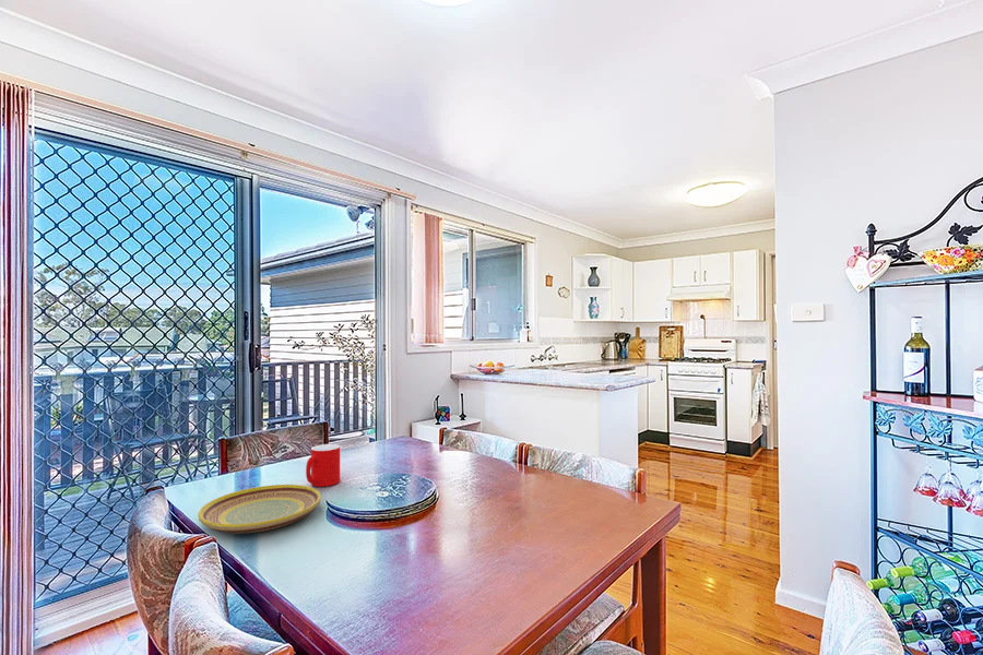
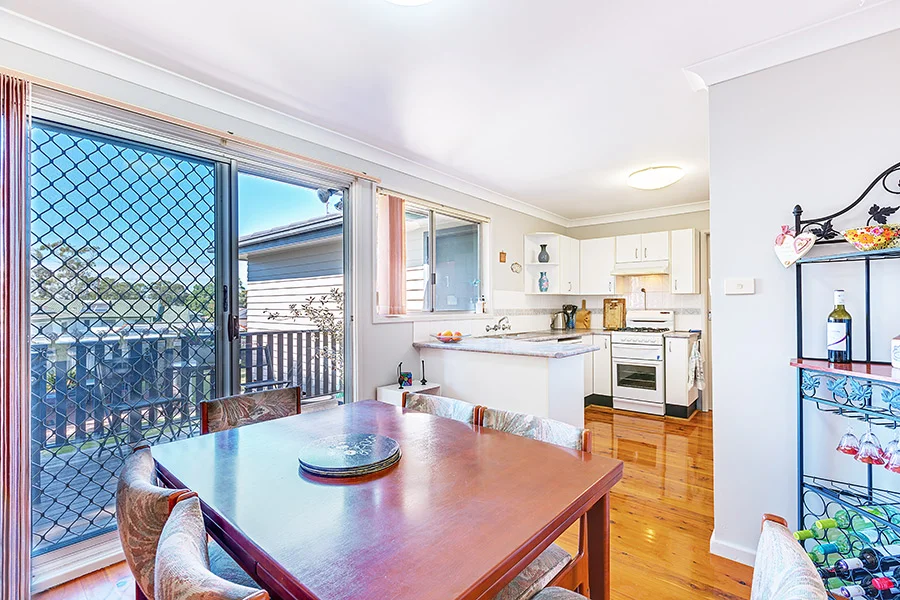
- cup (321, 466)
- plate (262, 509)
